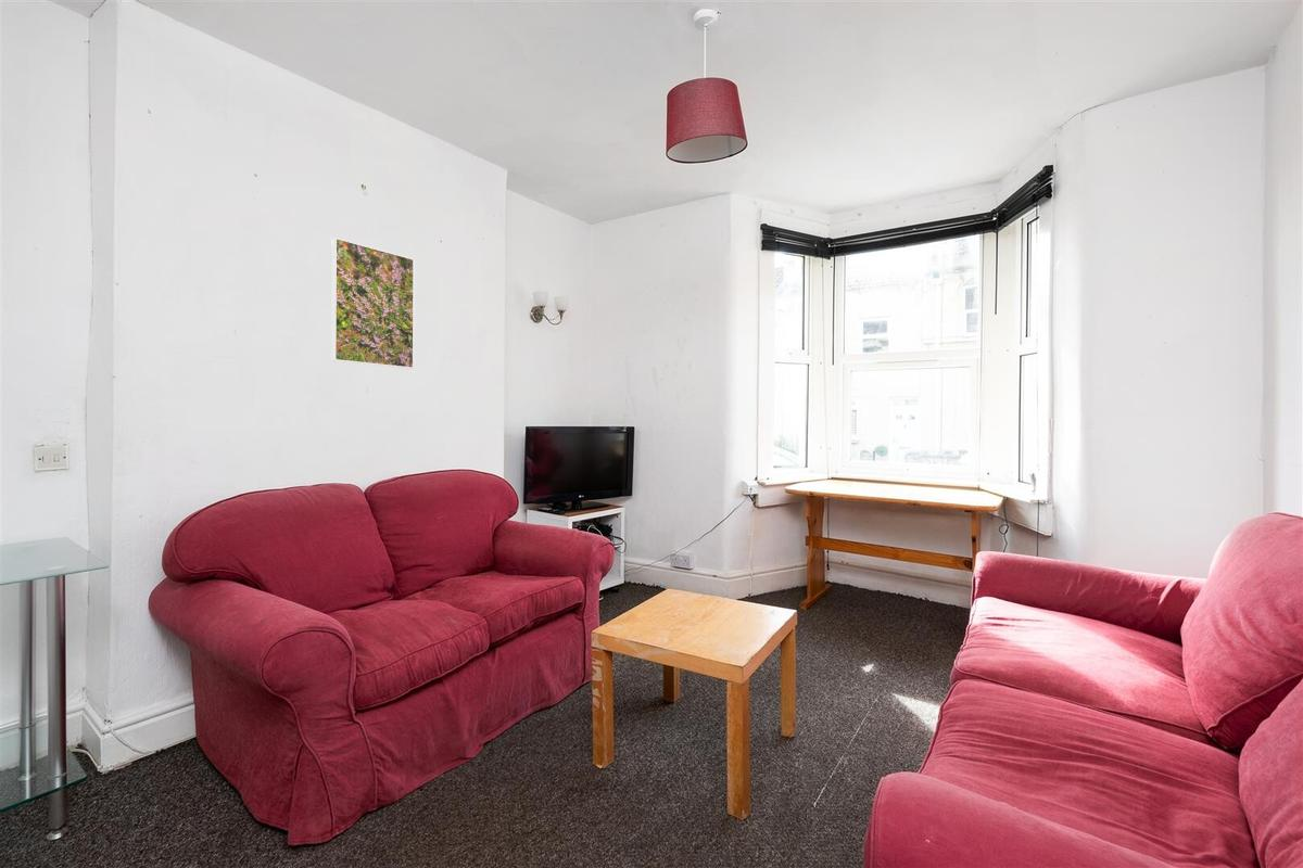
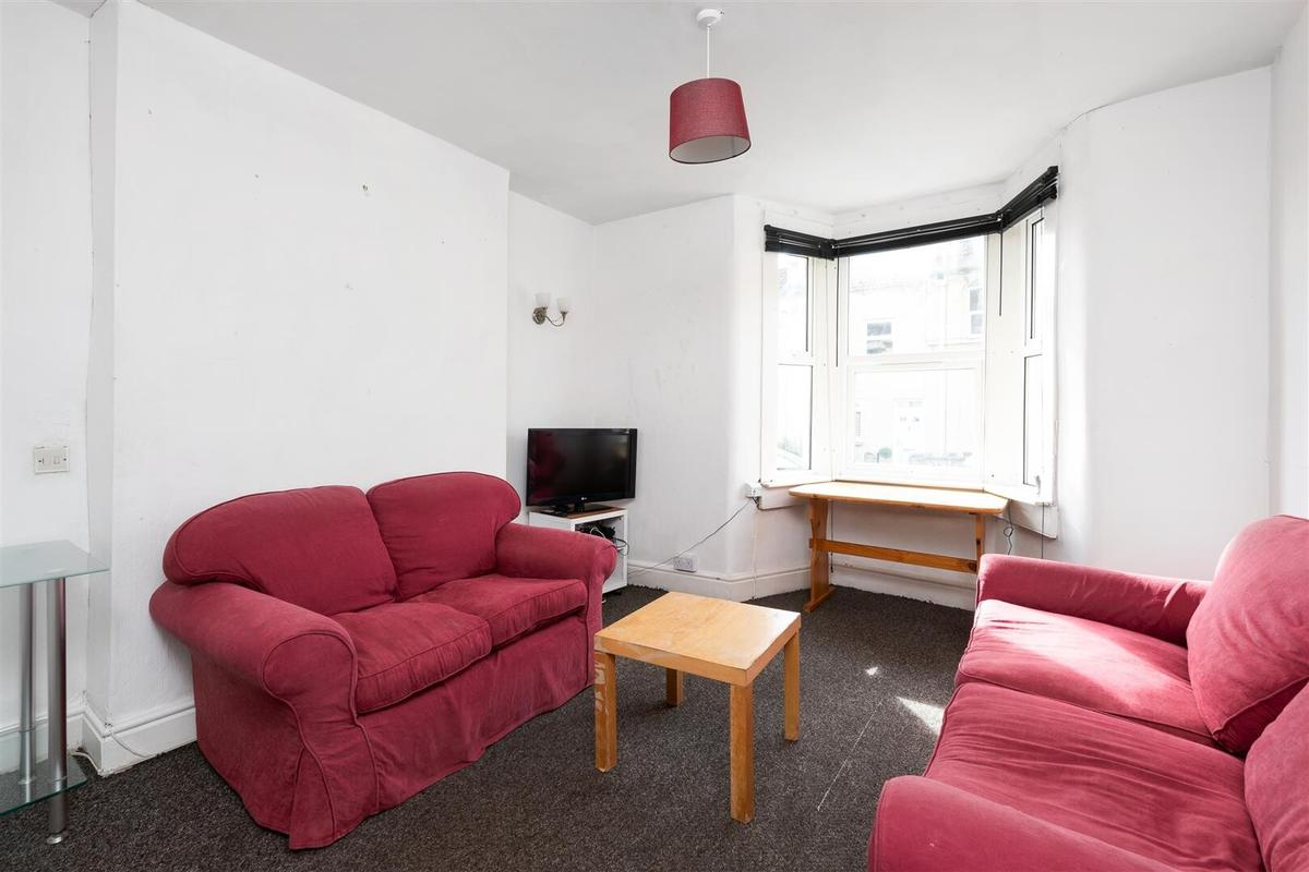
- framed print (375, 307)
